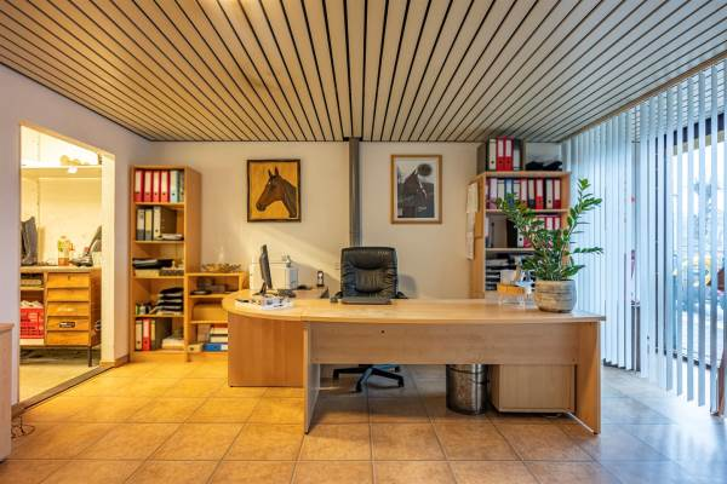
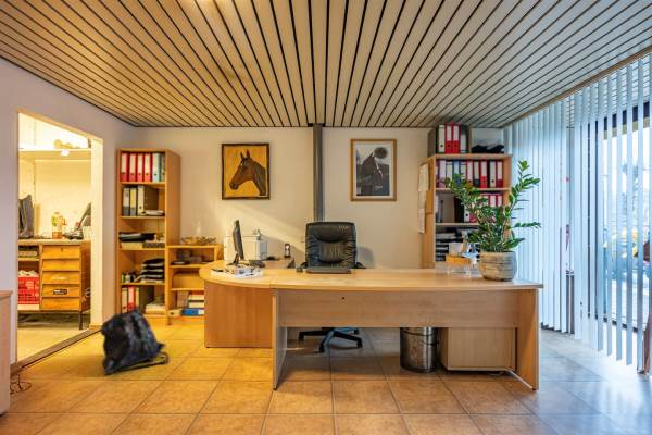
+ backpack (133, 334)
